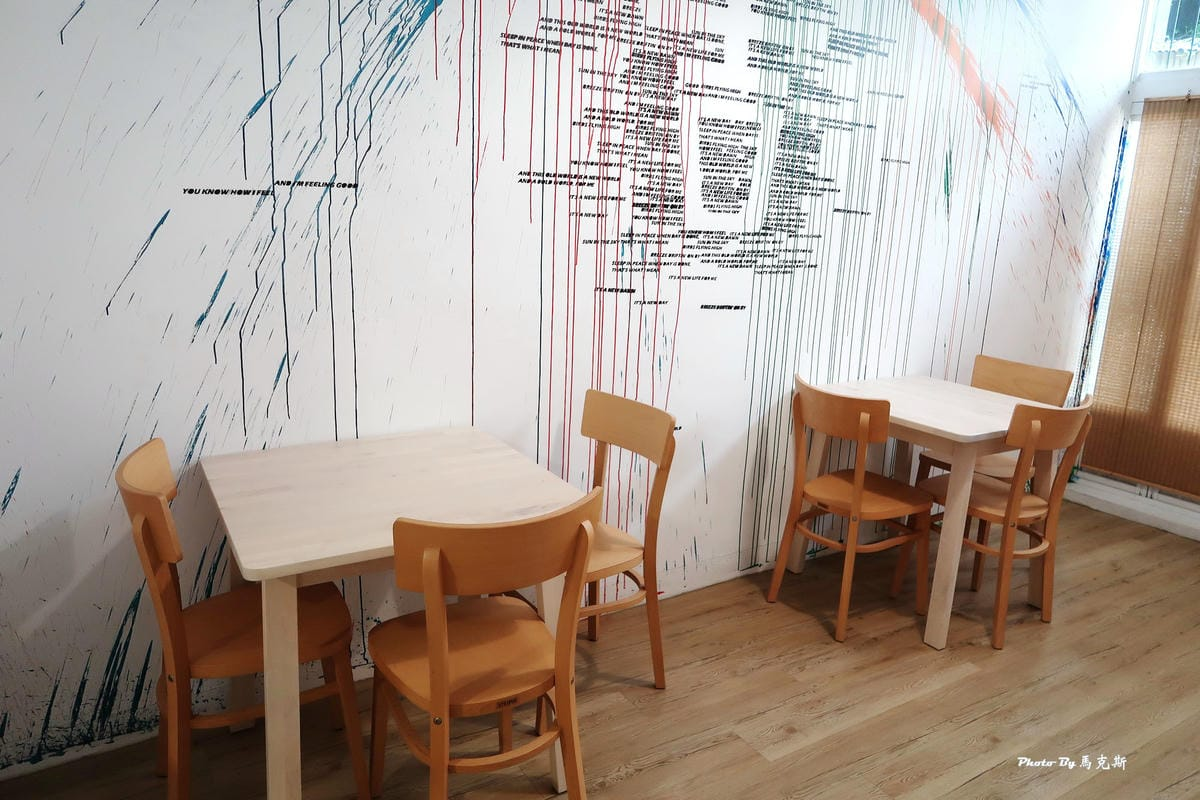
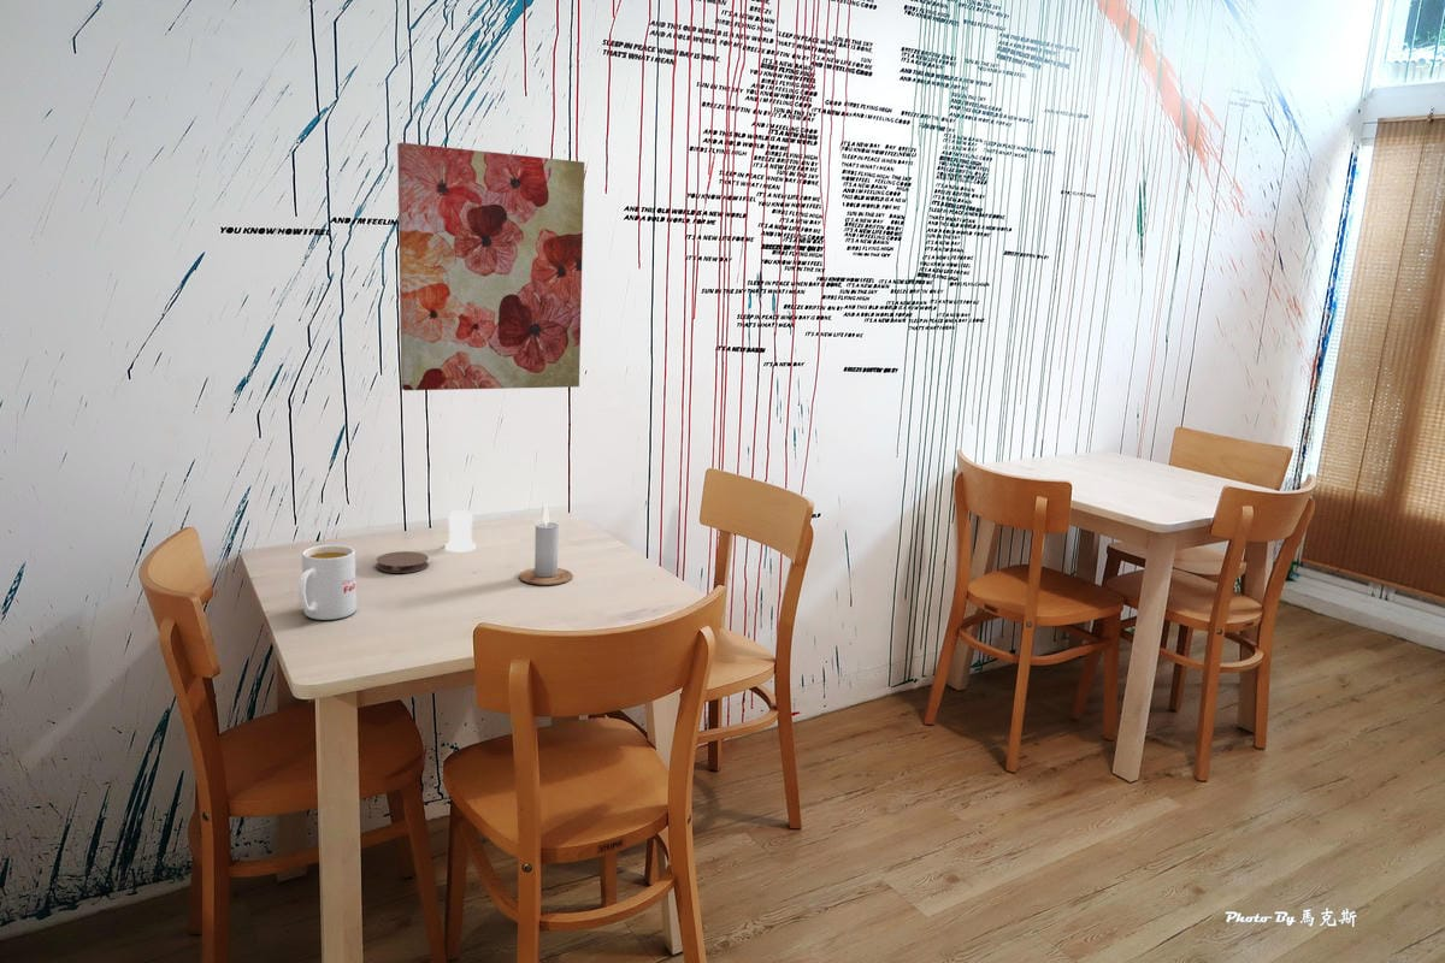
+ candle (547, 539)
+ wall art (494, 273)
+ coaster (402, 561)
+ mug (323, 584)
+ salt shaker (460, 528)
